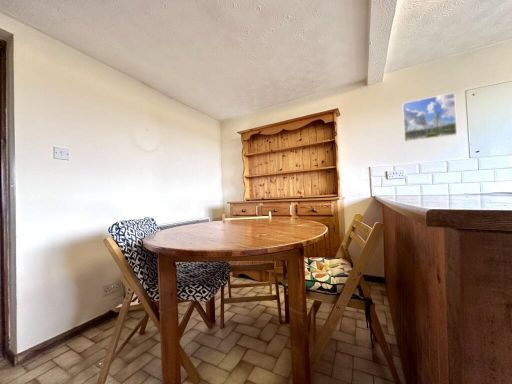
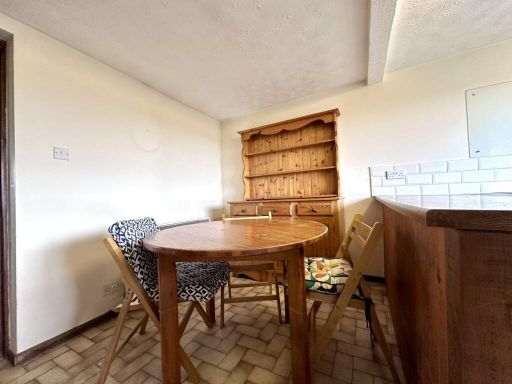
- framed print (428, 118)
